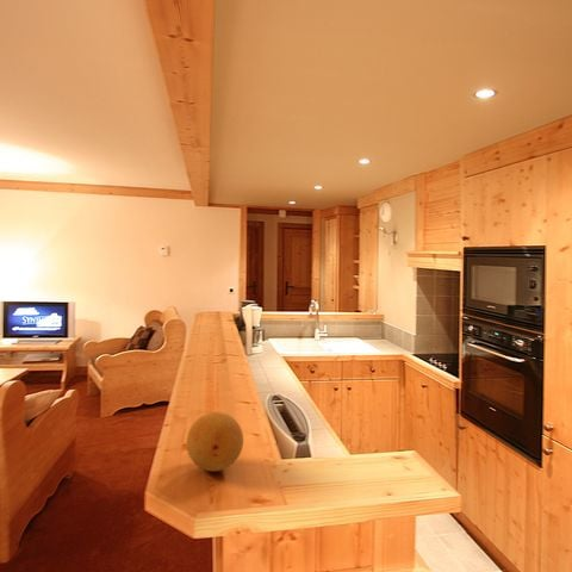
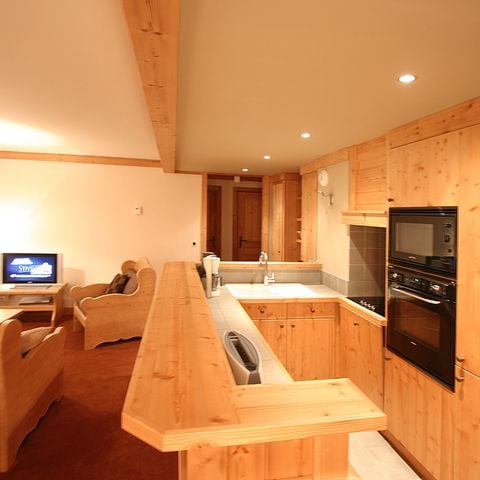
- fruit (214, 440)
